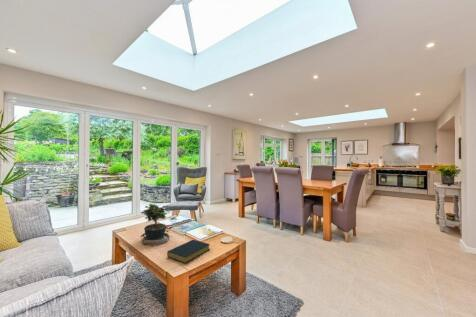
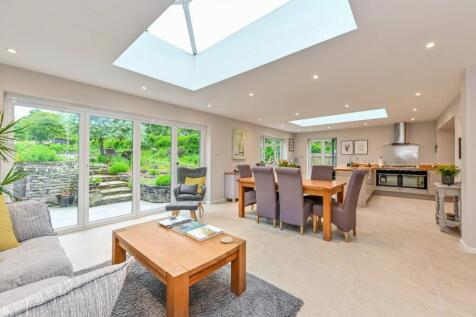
- potted plant (154, 220)
- hardback book (189, 250)
